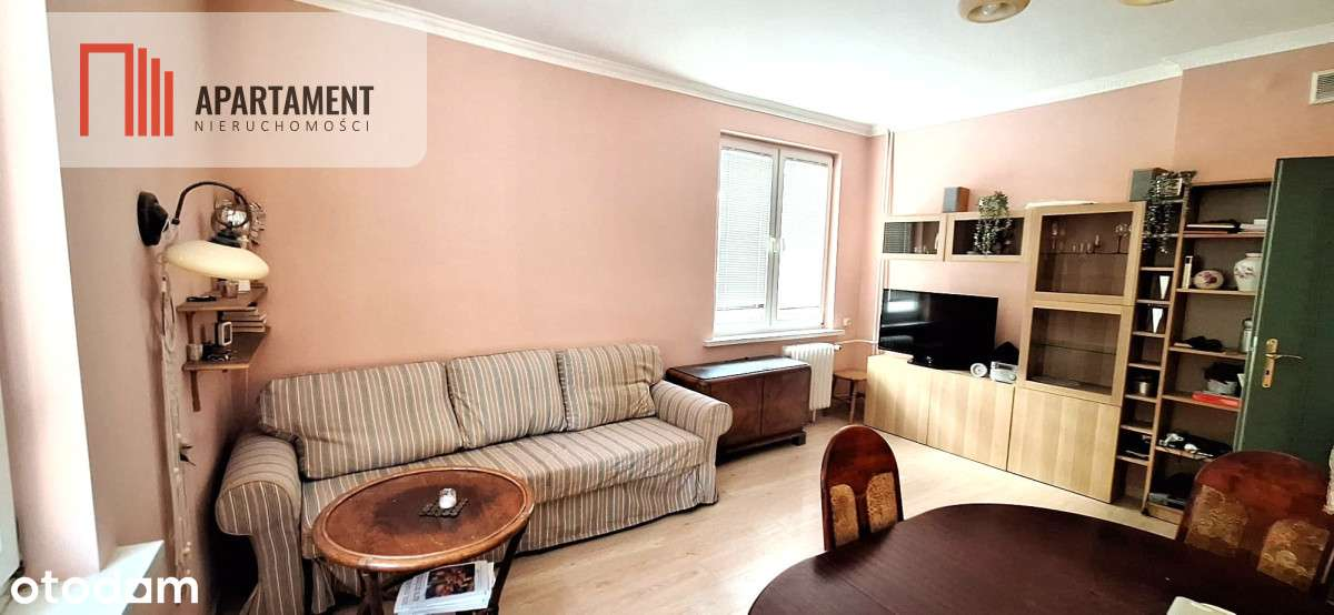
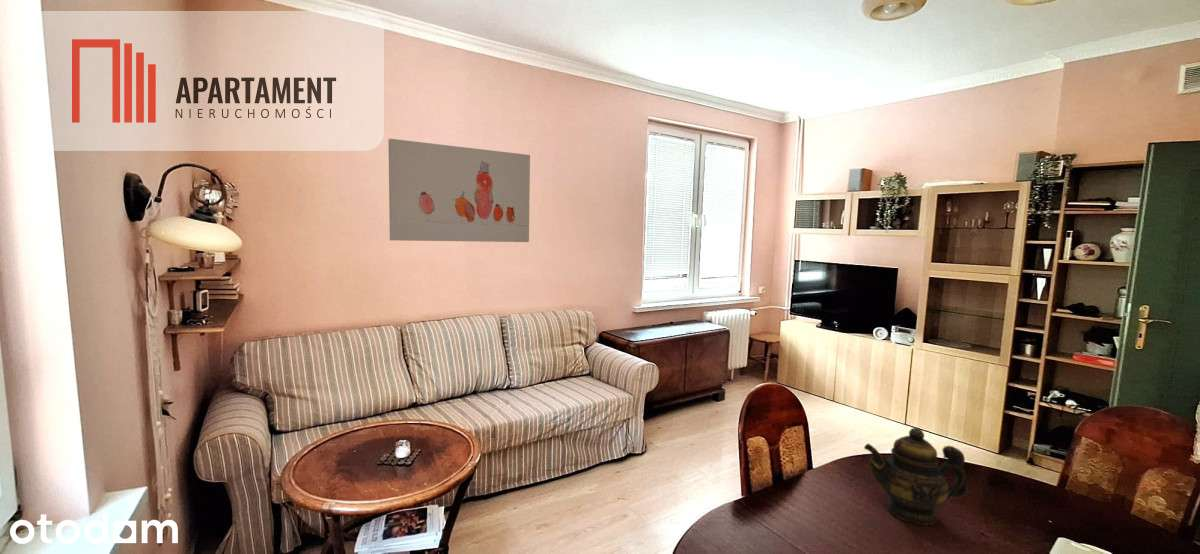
+ wall art (464, 194)
+ teapot (915, 470)
